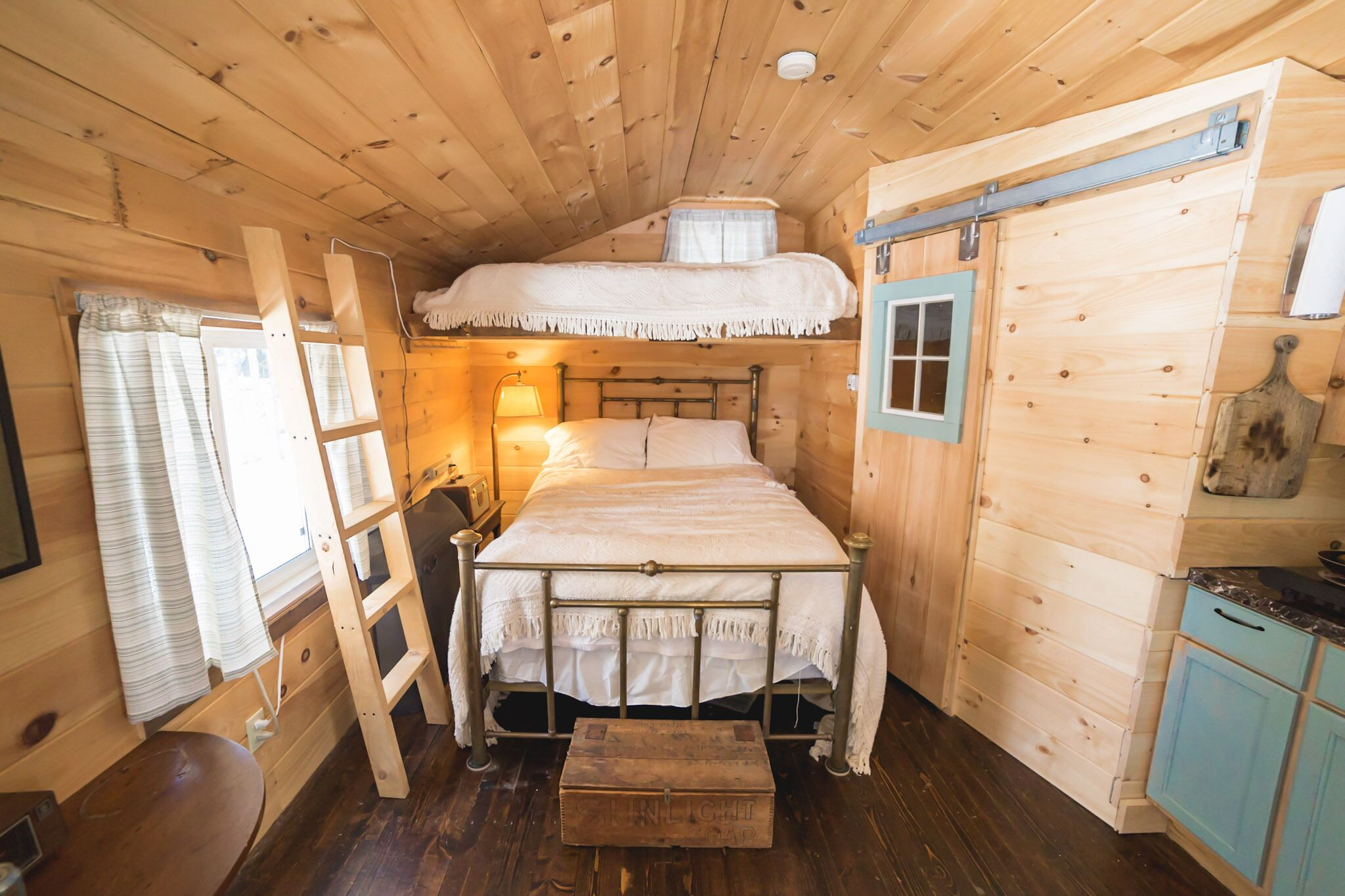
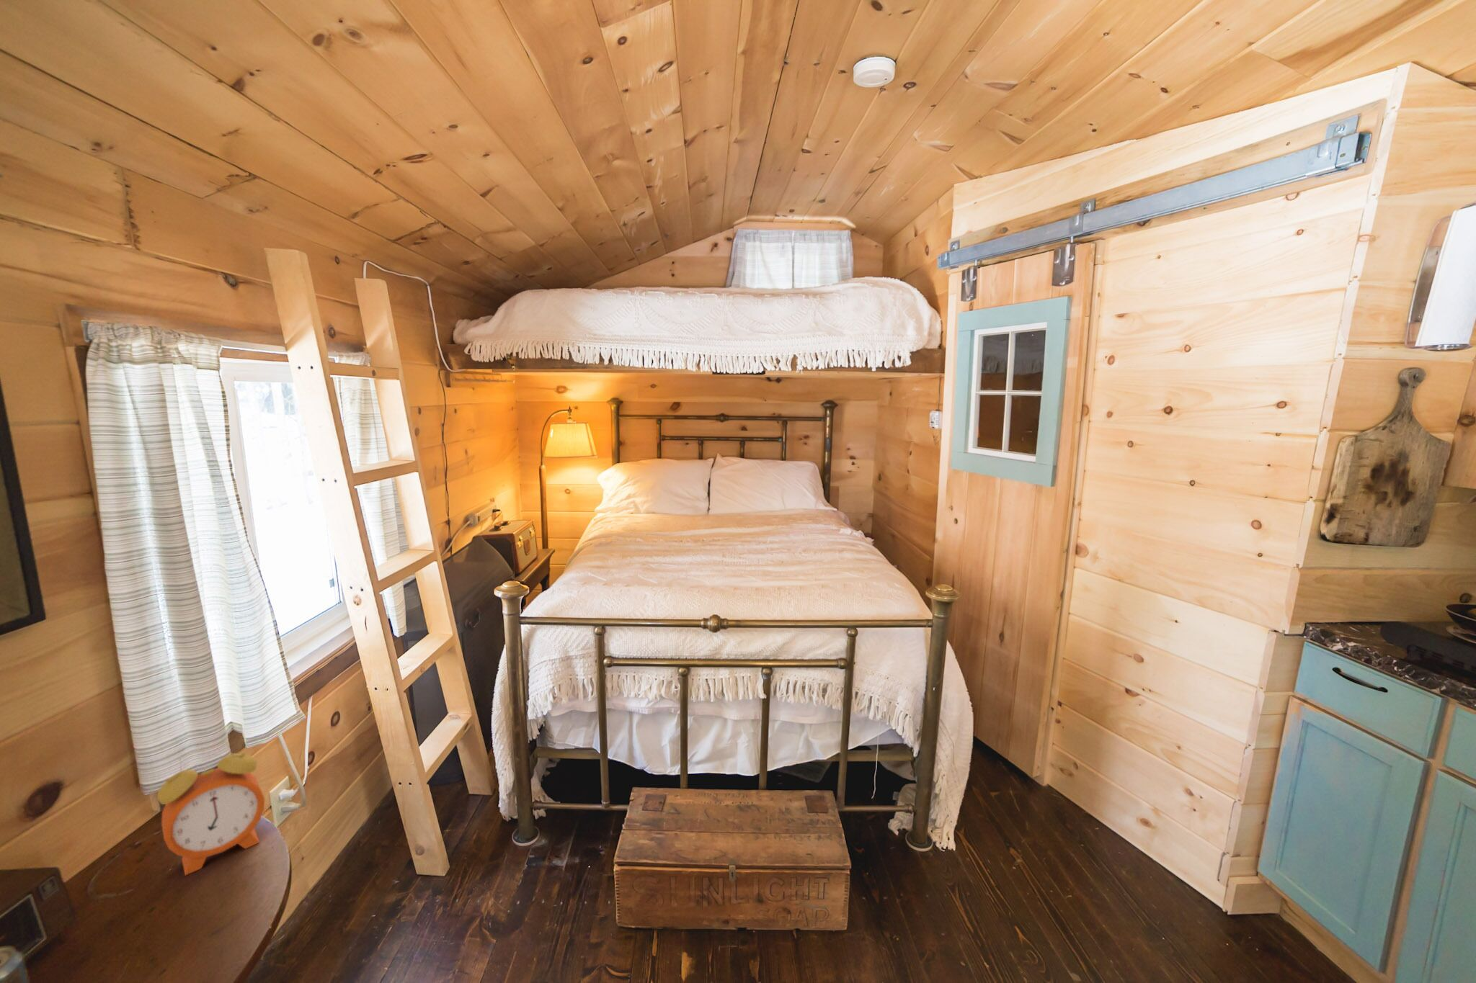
+ alarm clock (213, 801)
